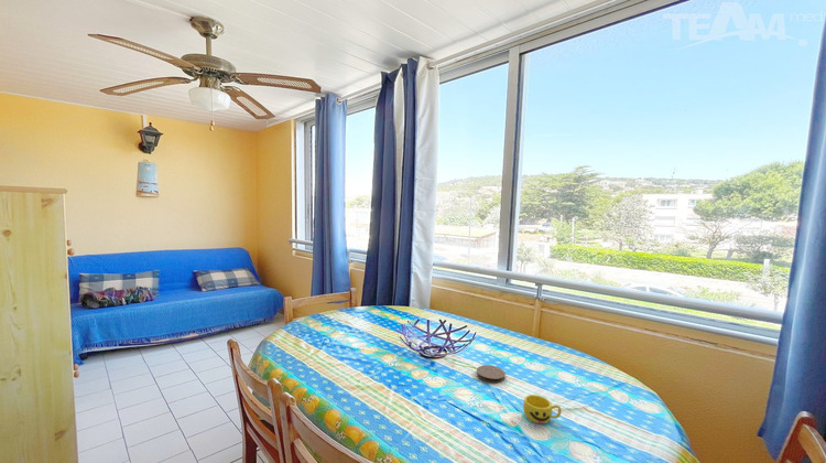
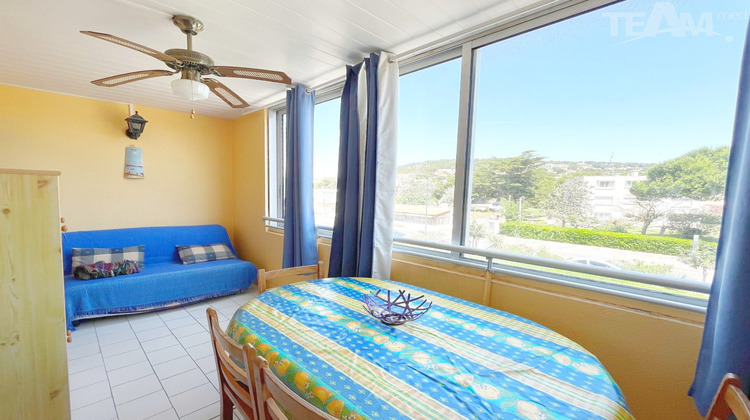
- coaster (490, 373)
- cup (541, 409)
